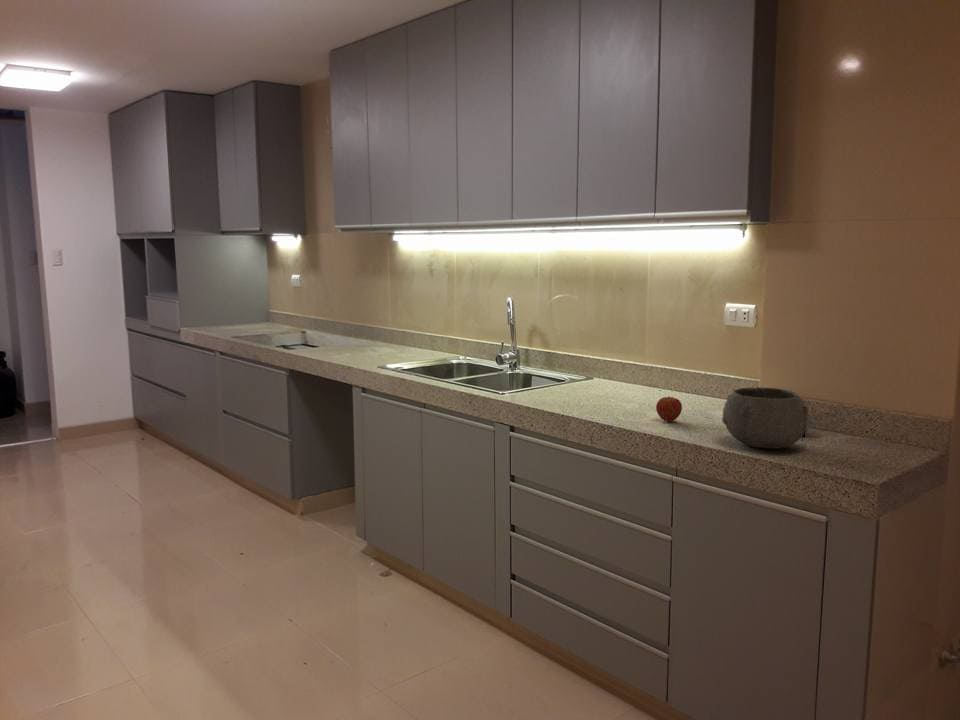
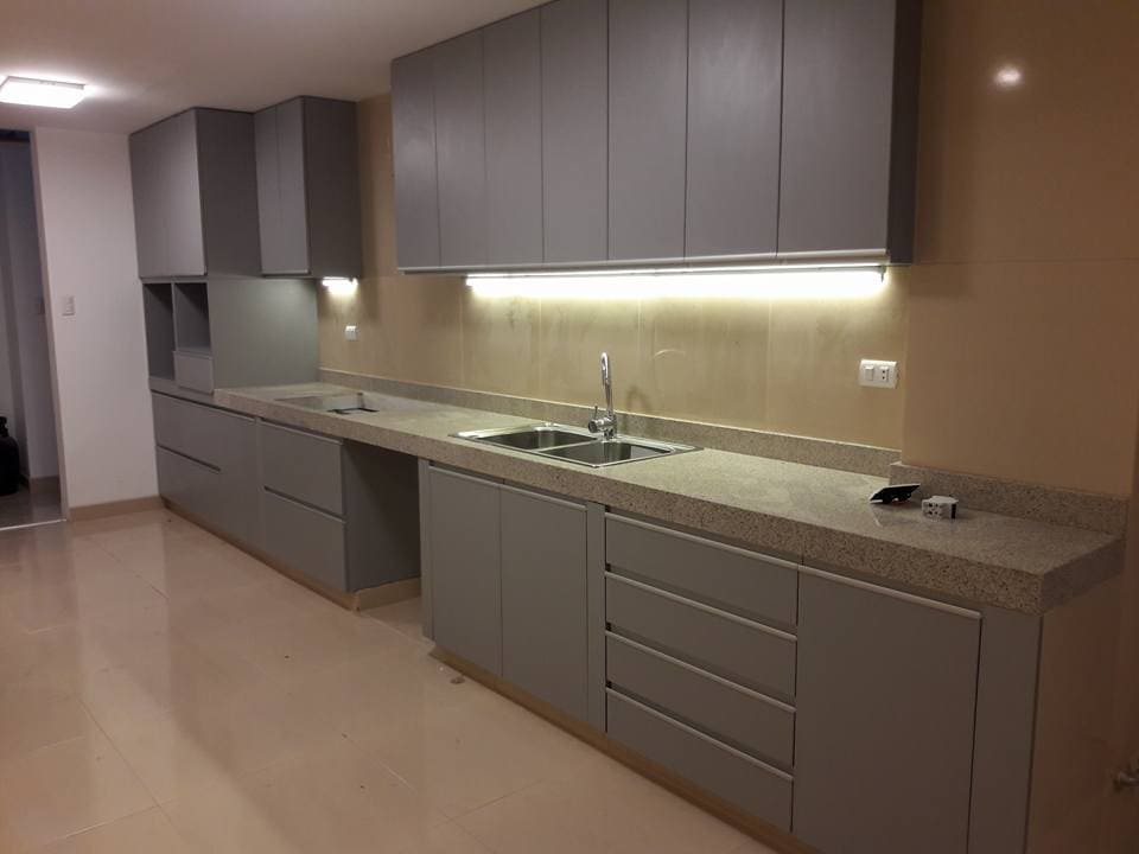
- apple (668, 408)
- bowl (764, 418)
